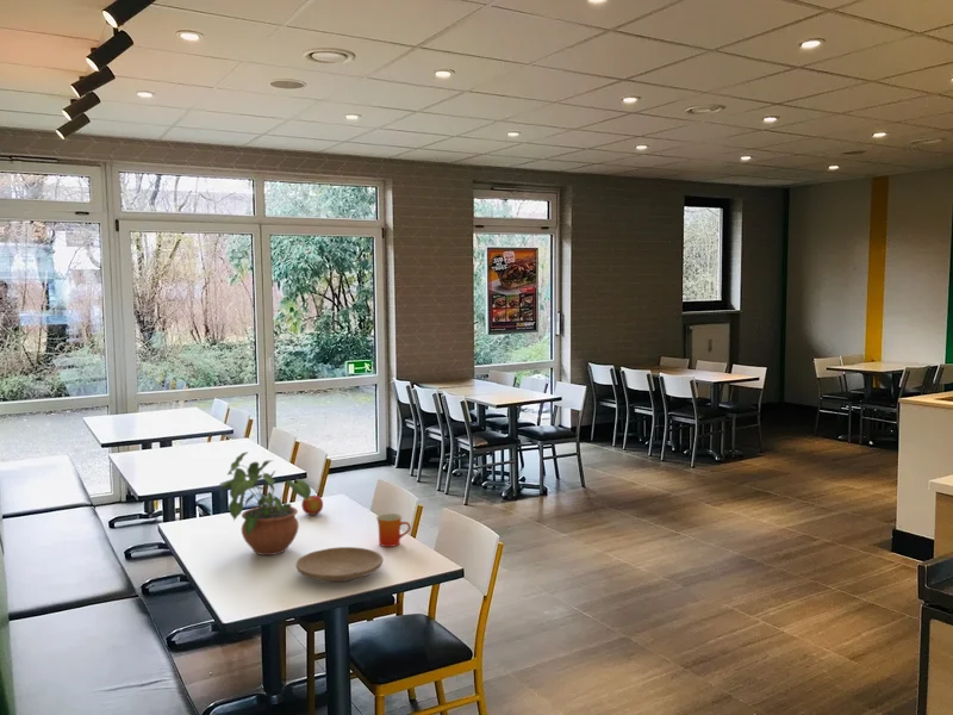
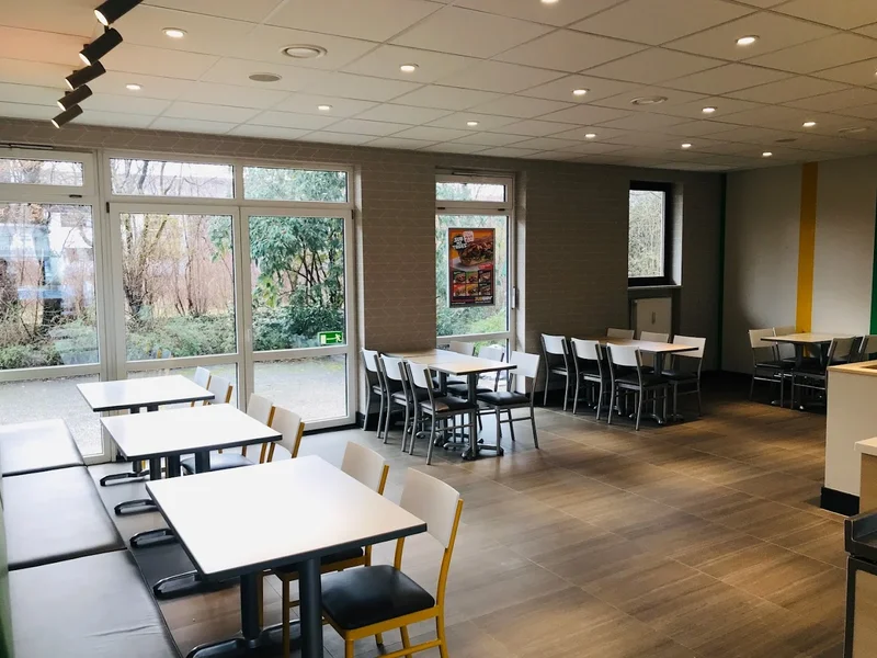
- mug (392, 529)
- potted plant (259, 500)
- apple (312, 504)
- plate (340, 567)
